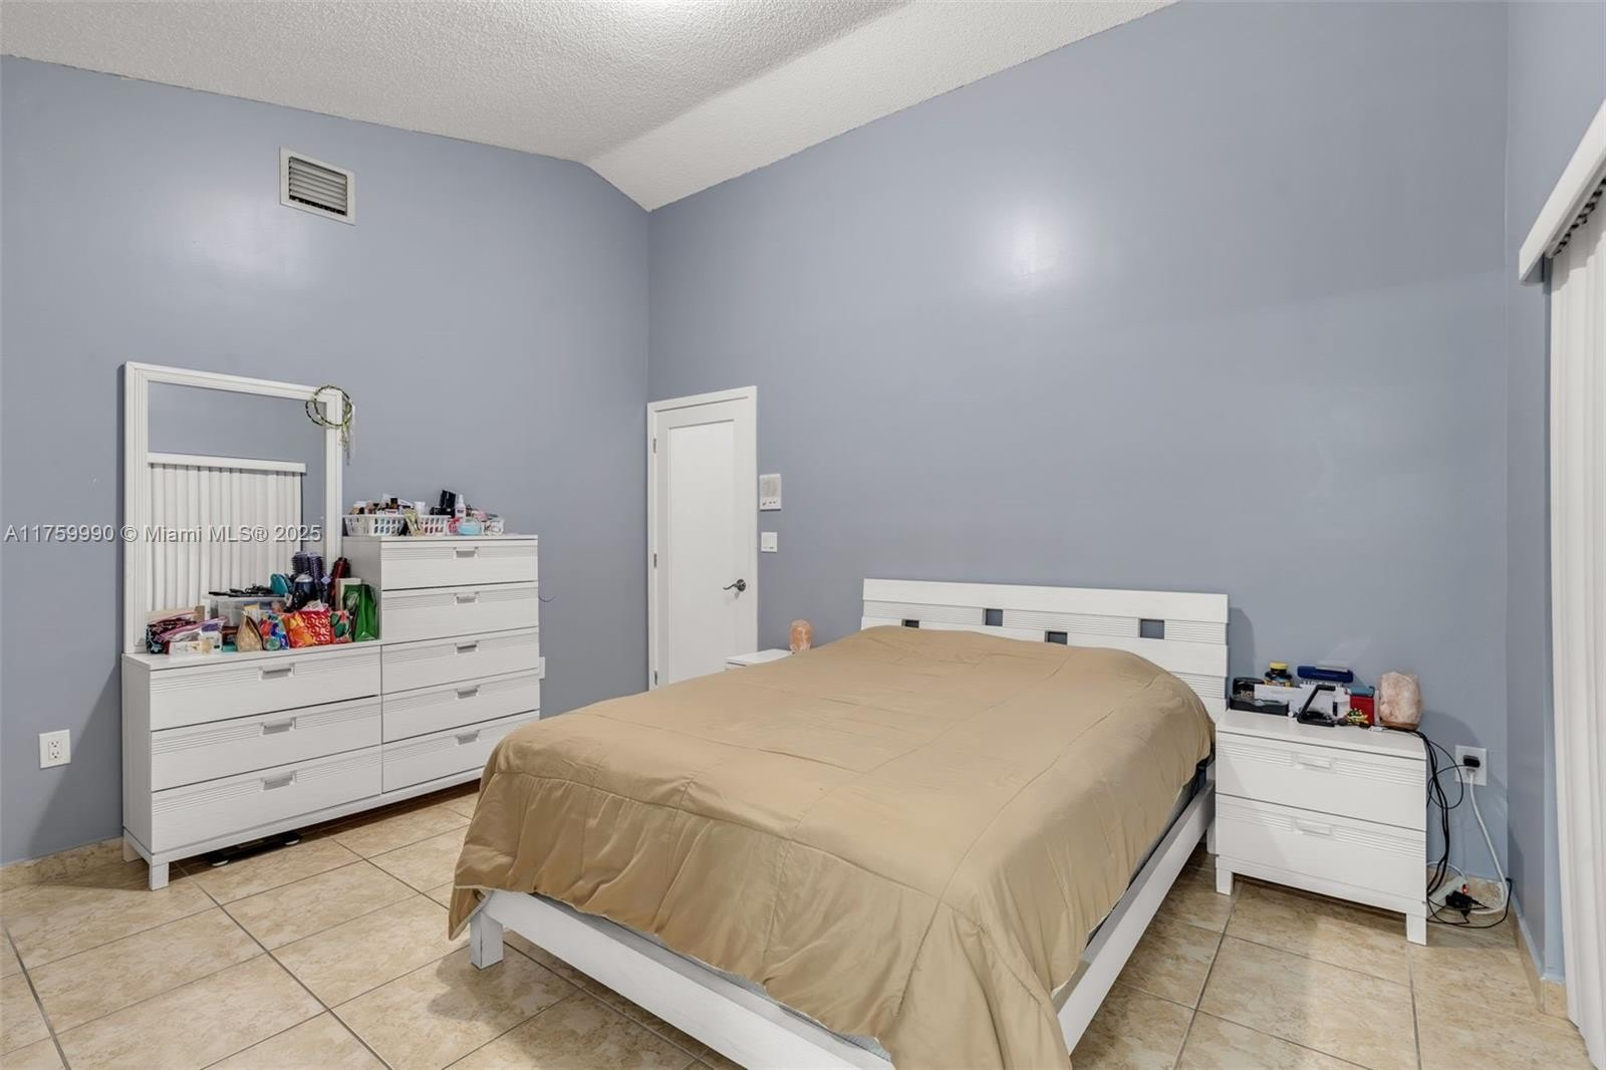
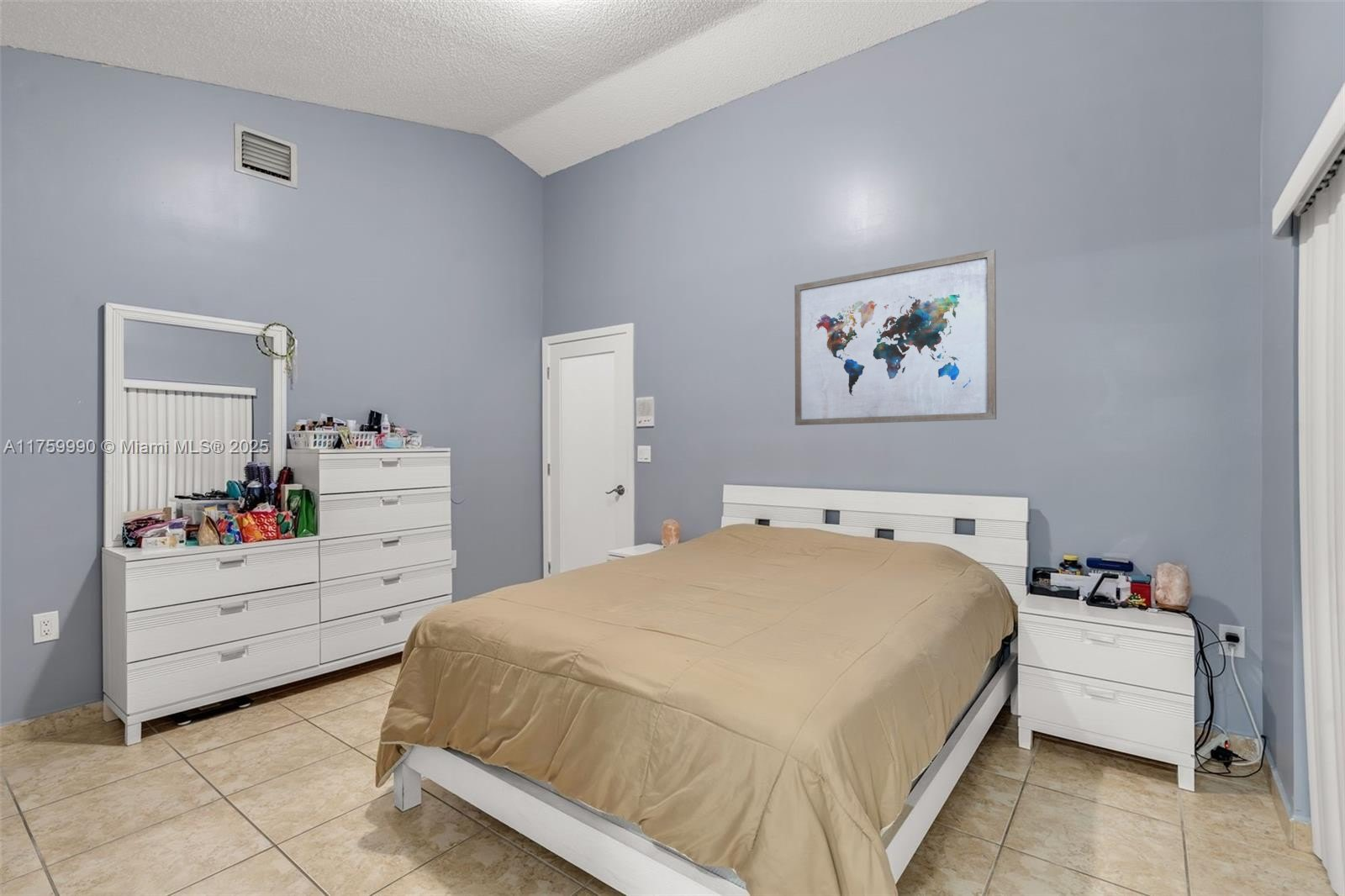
+ wall art (885, 345)
